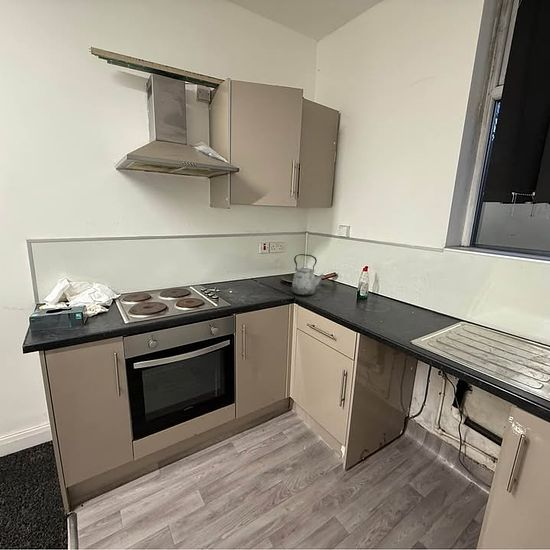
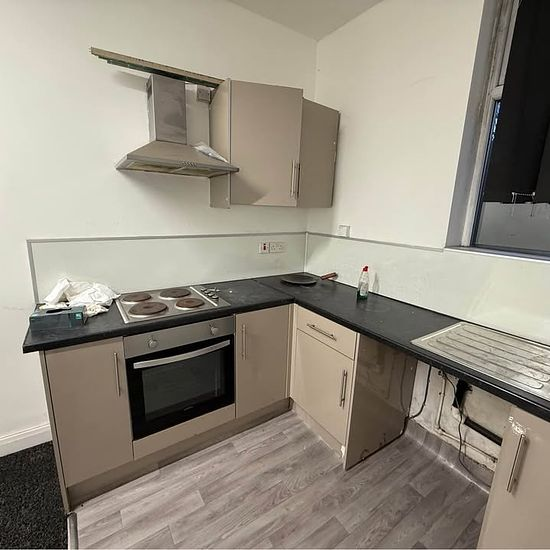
- kettle (308, 275)
